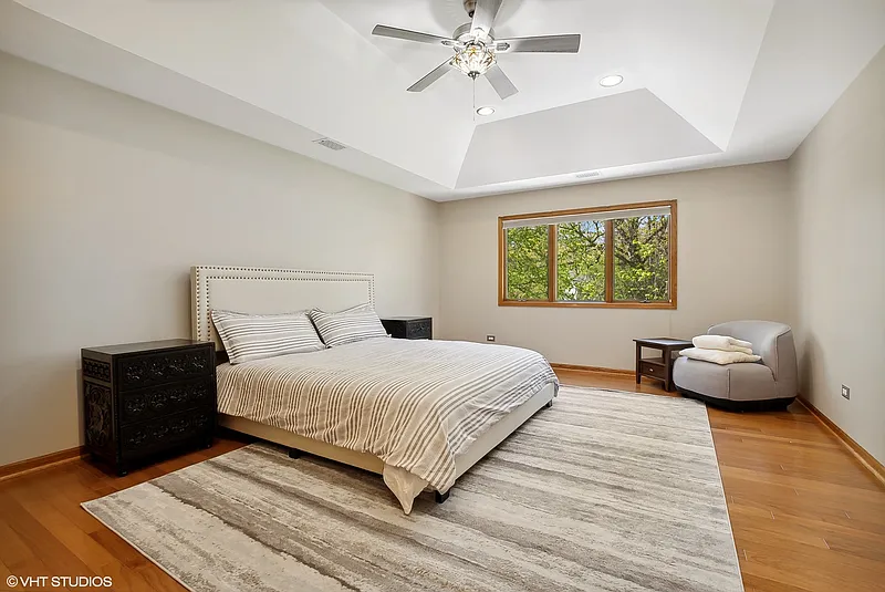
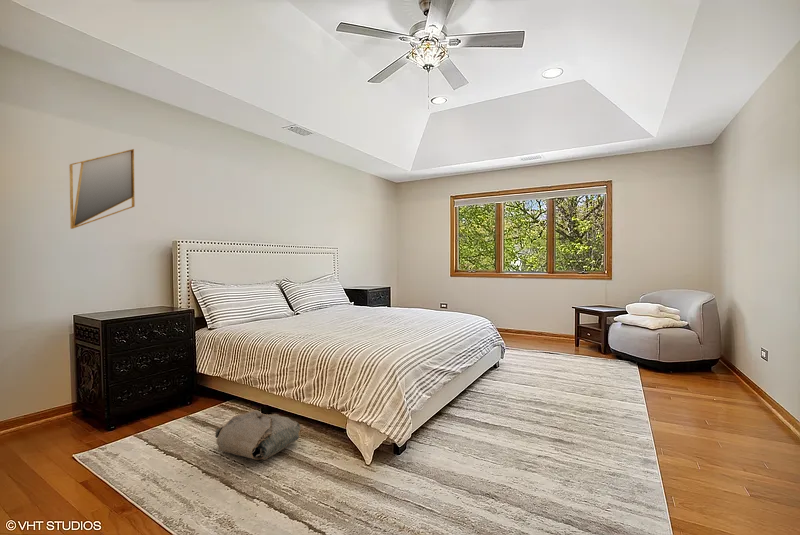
+ bag (262, 430)
+ home mirror (103, 186)
